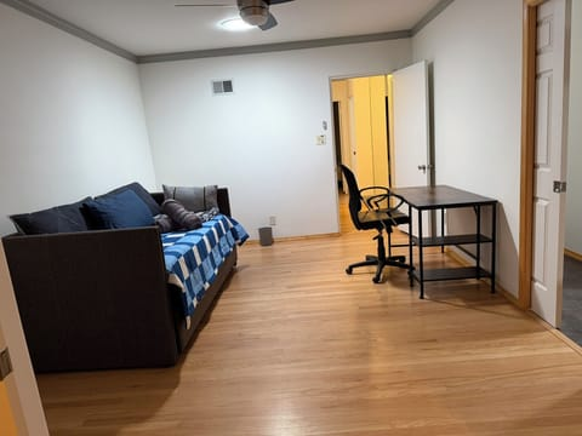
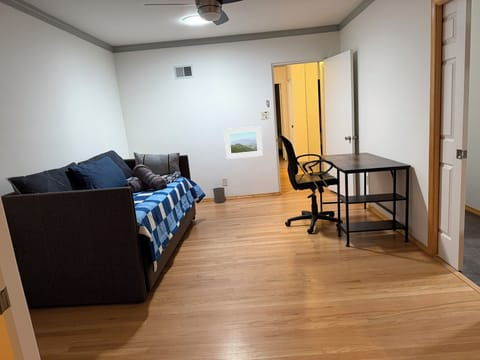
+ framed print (243, 142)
